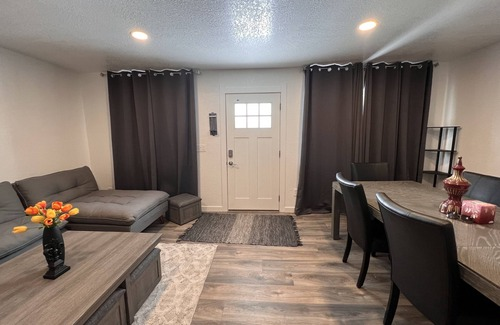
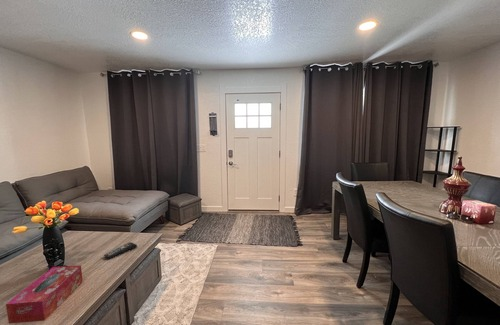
+ tissue box (49, 291)
+ remote control (121, 249)
